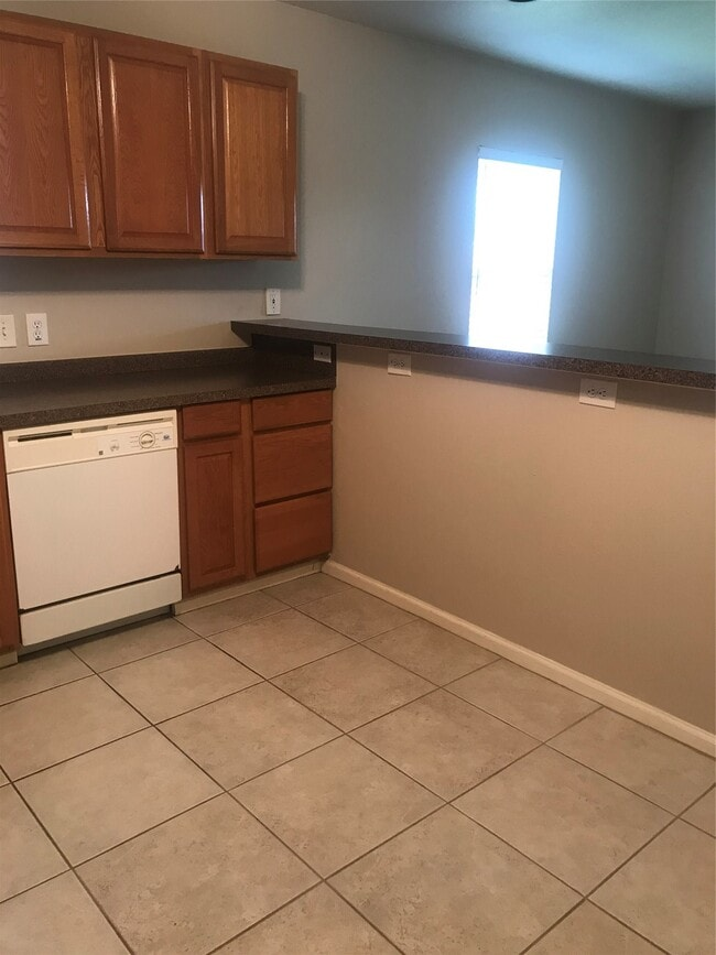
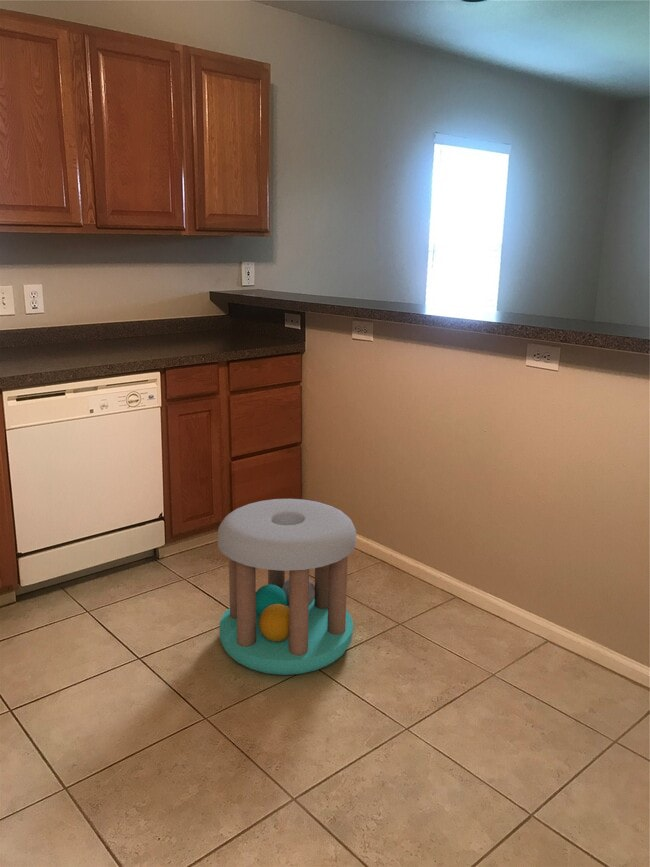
+ stool (286, 581)
